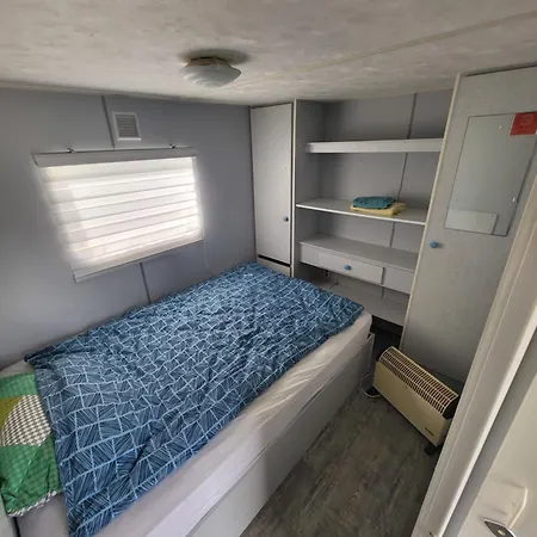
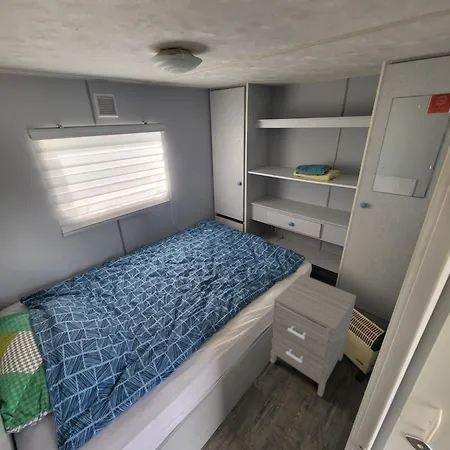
+ nightstand (308, 333)
